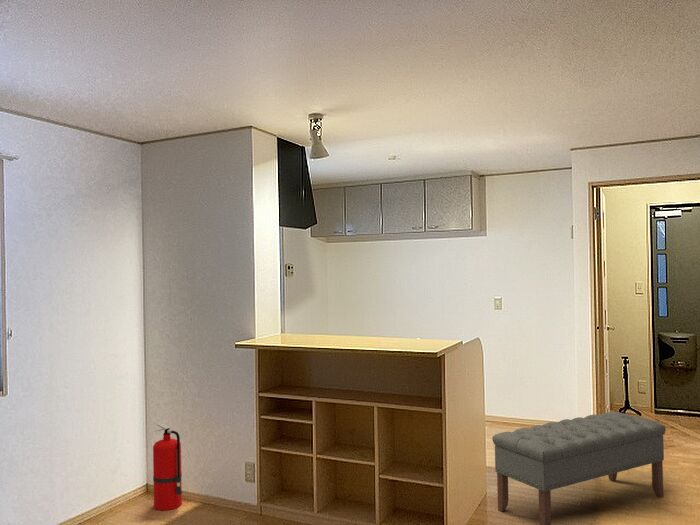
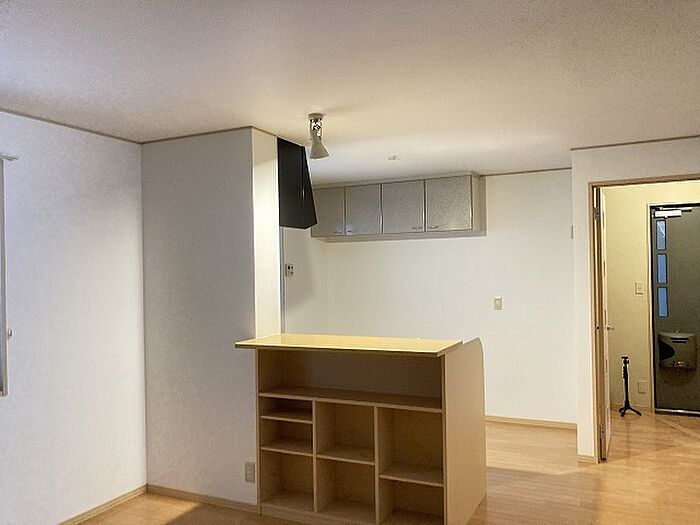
- fire extinguisher (169, 465)
- bench (581, 464)
